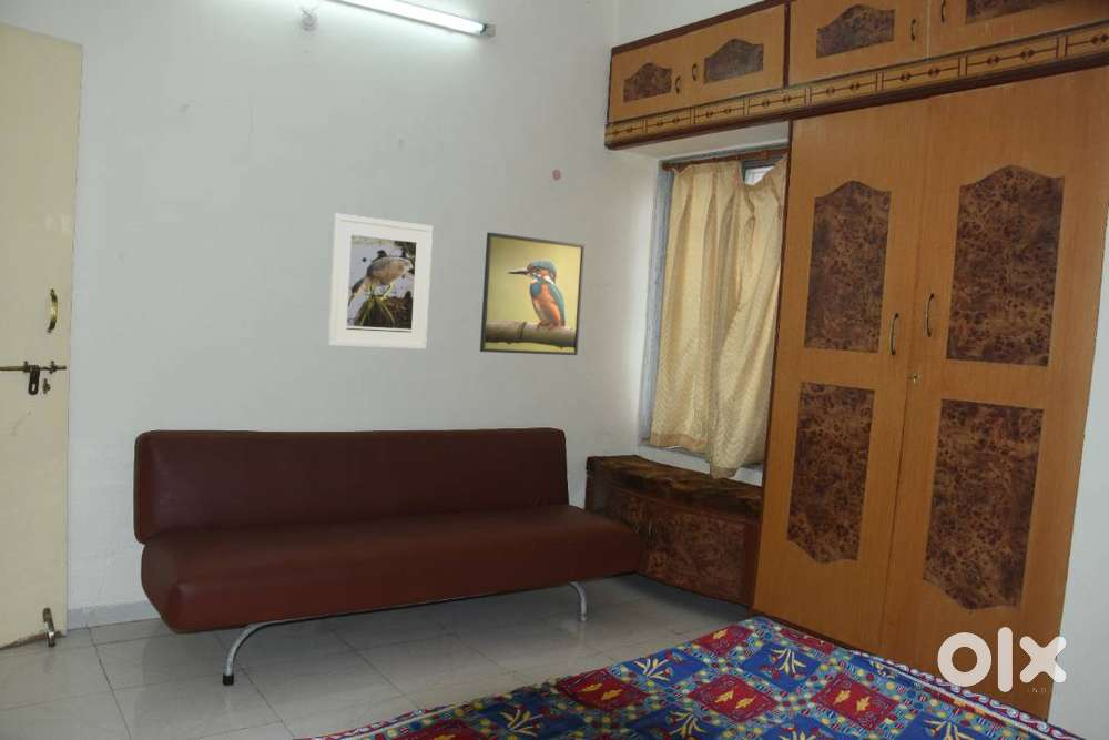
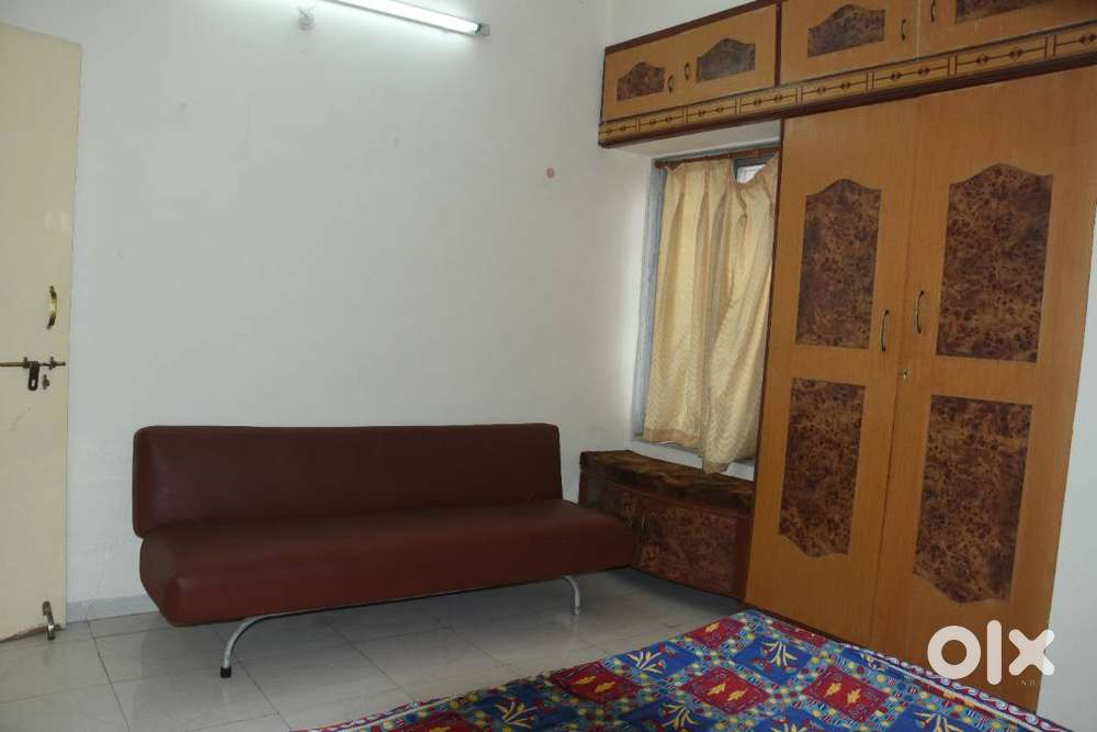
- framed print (533, 296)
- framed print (381, 284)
